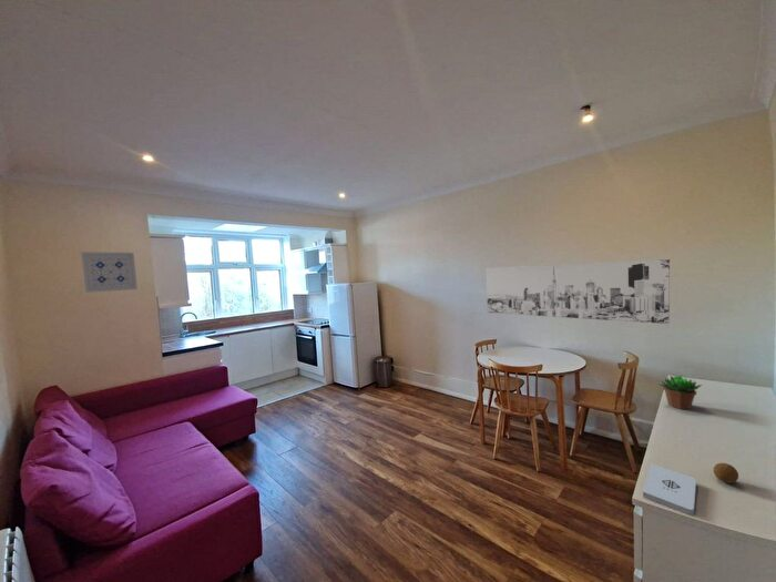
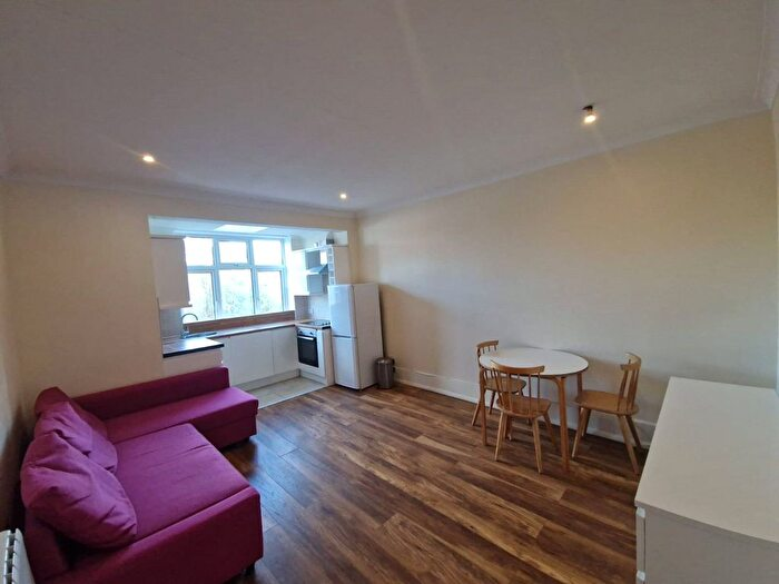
- succulent plant (680, 391)
- notepad (670, 487)
- wall art (110, 272)
- wall art (562, 290)
- fruit (725, 472)
